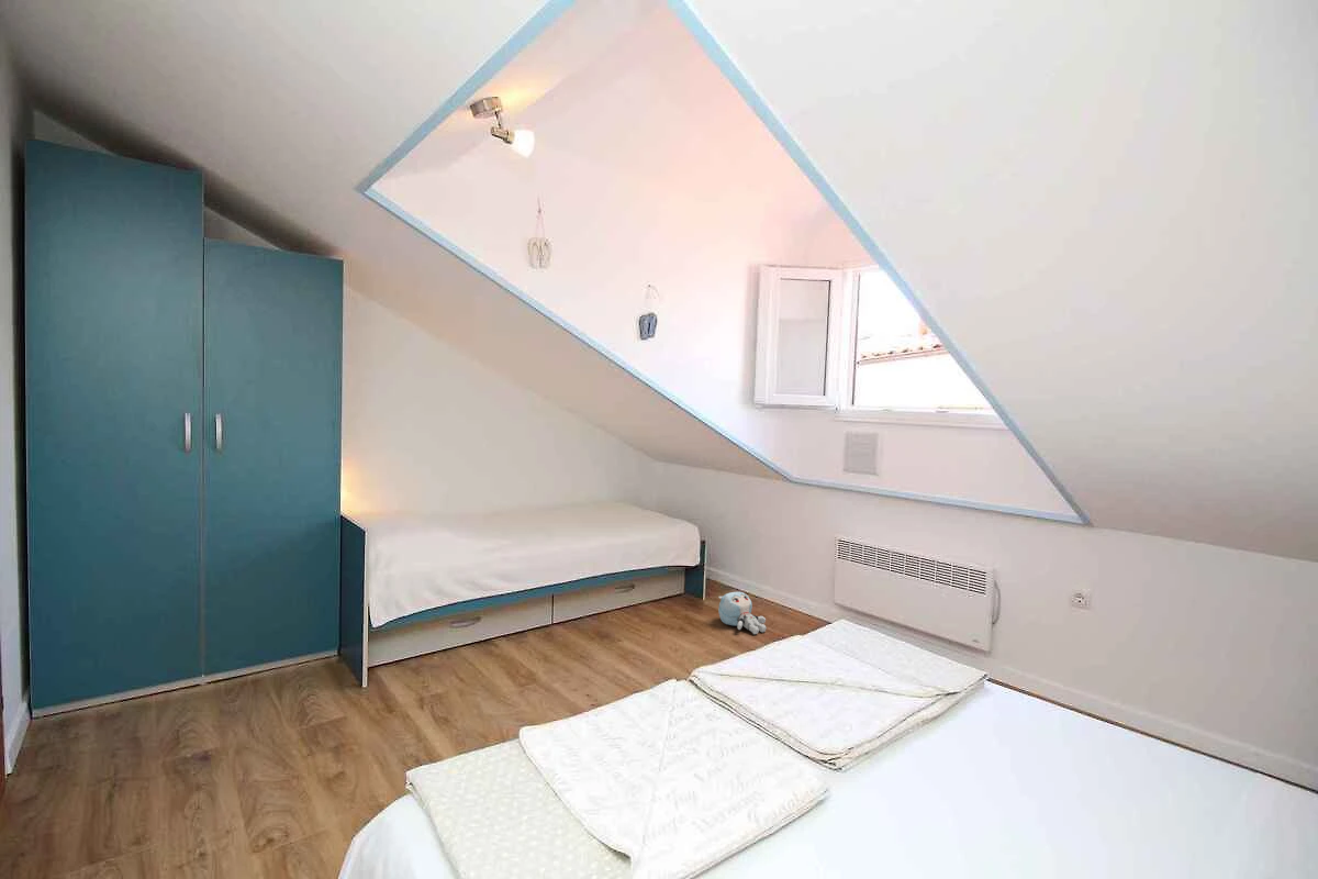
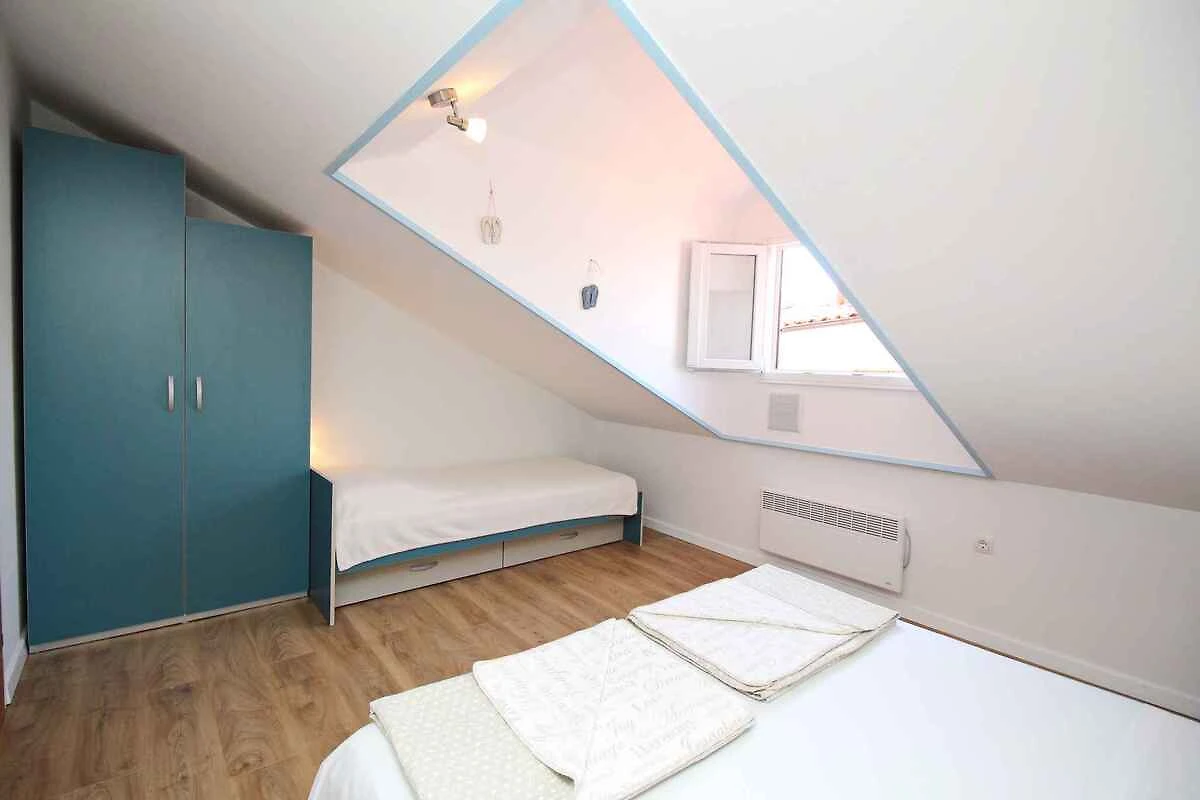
- plush toy (741, 610)
